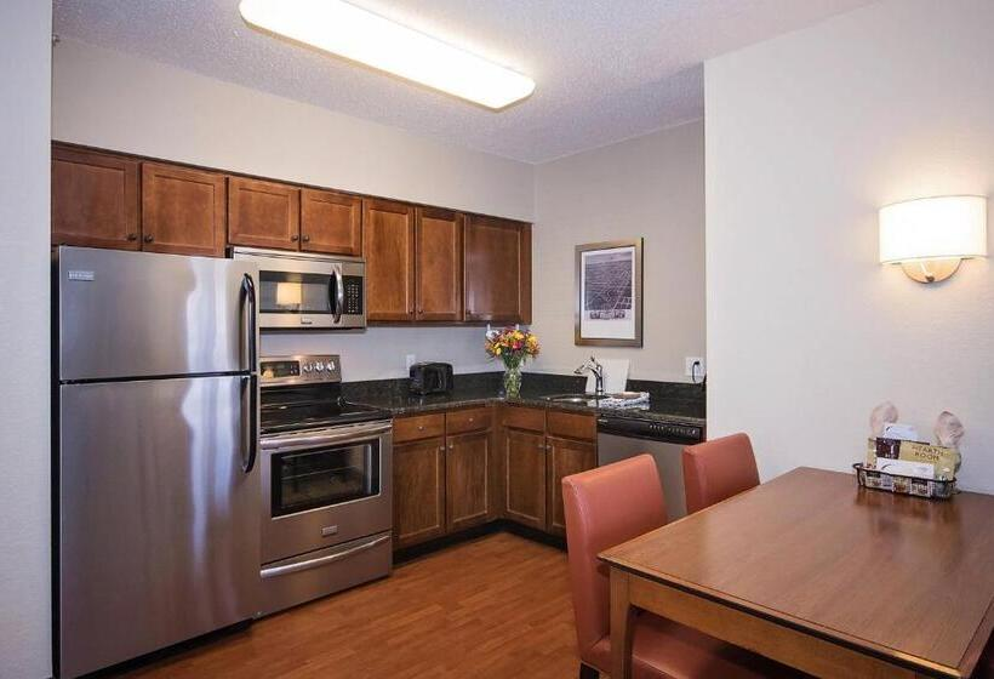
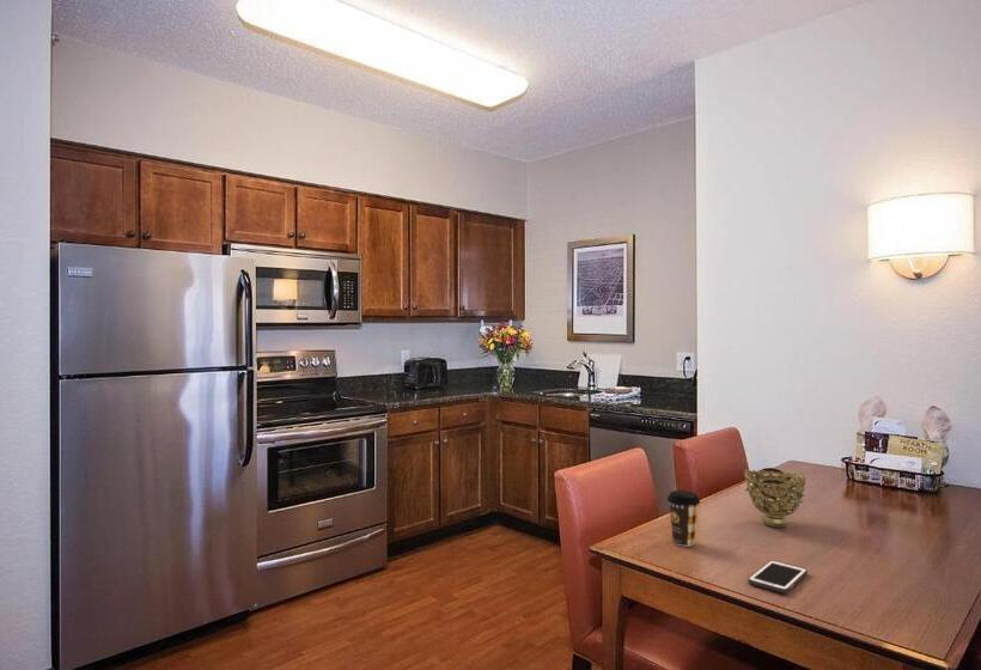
+ decorative bowl (774, 498)
+ coffee cup (683, 518)
+ cell phone (778, 575)
